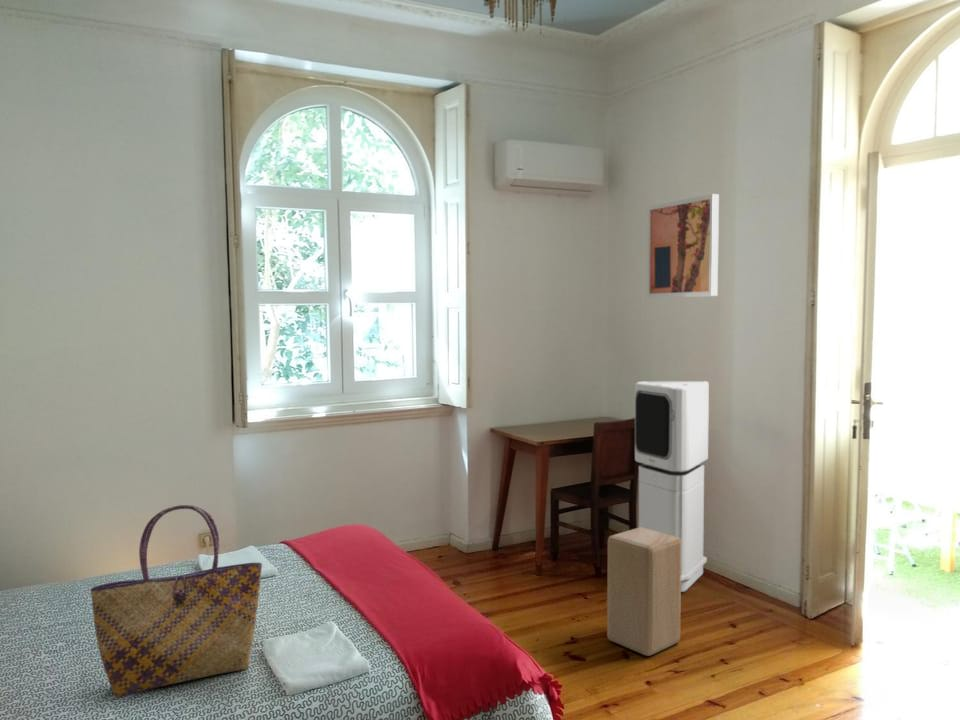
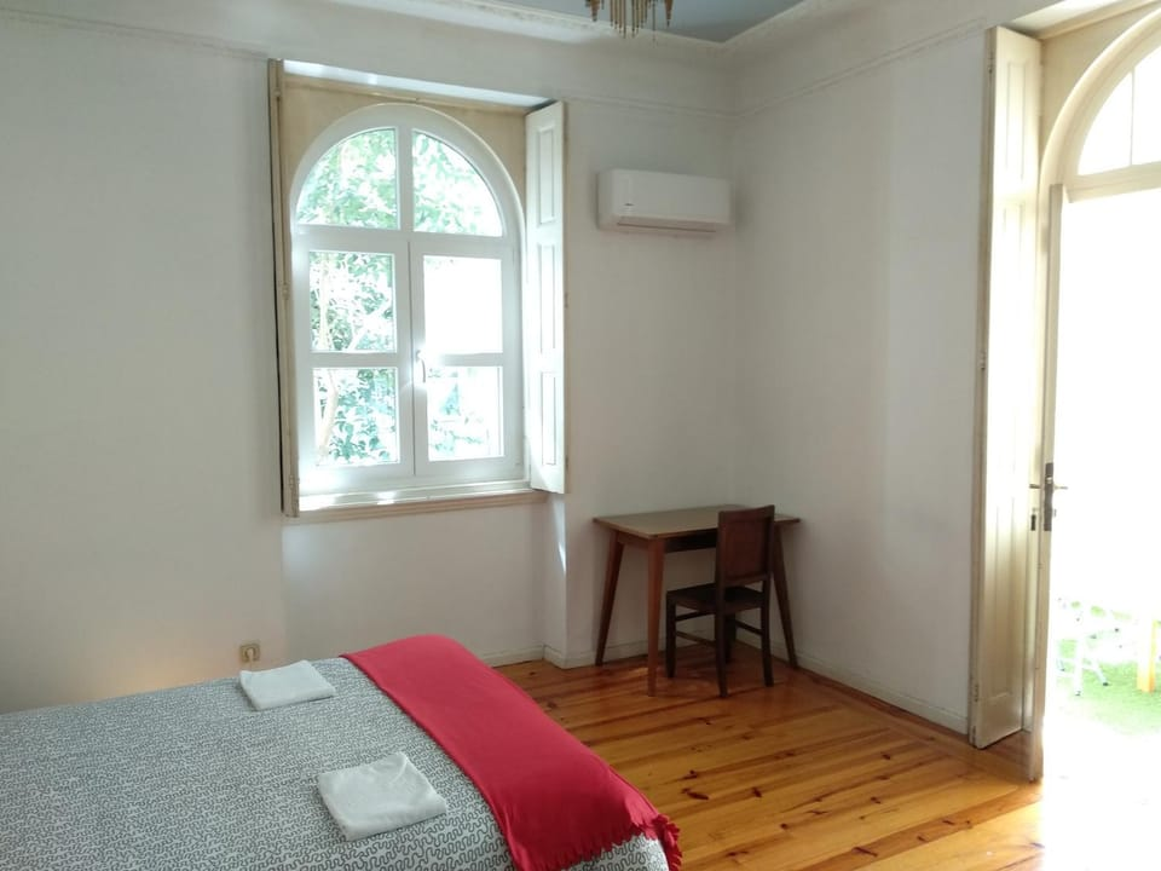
- wall art (680, 248)
- tote bag (180, 591)
- air purifier (679, 481)
- wooden block (643, 589)
